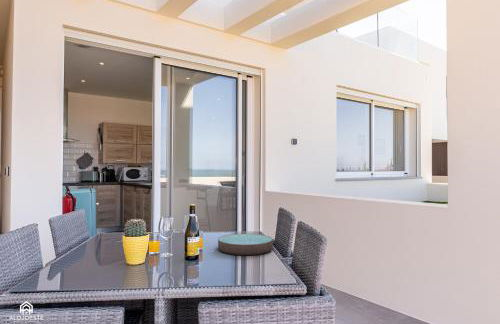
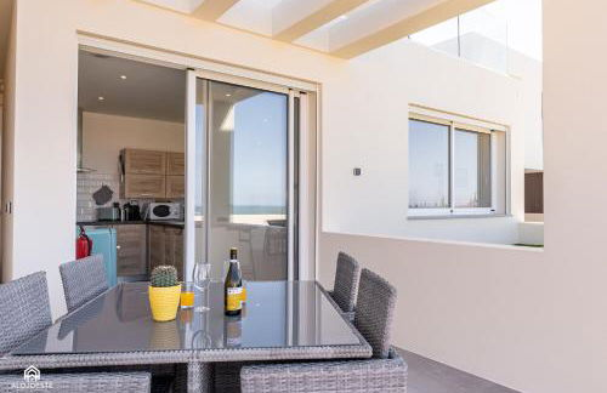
- bowl (245, 243)
